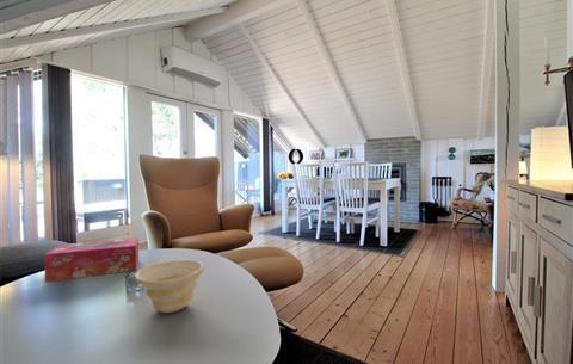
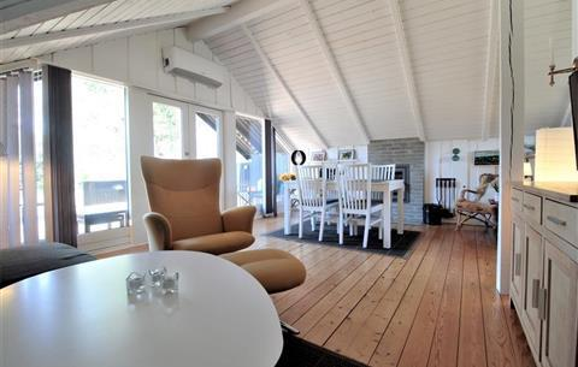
- bowl (171, 288)
- tissue box (97, 257)
